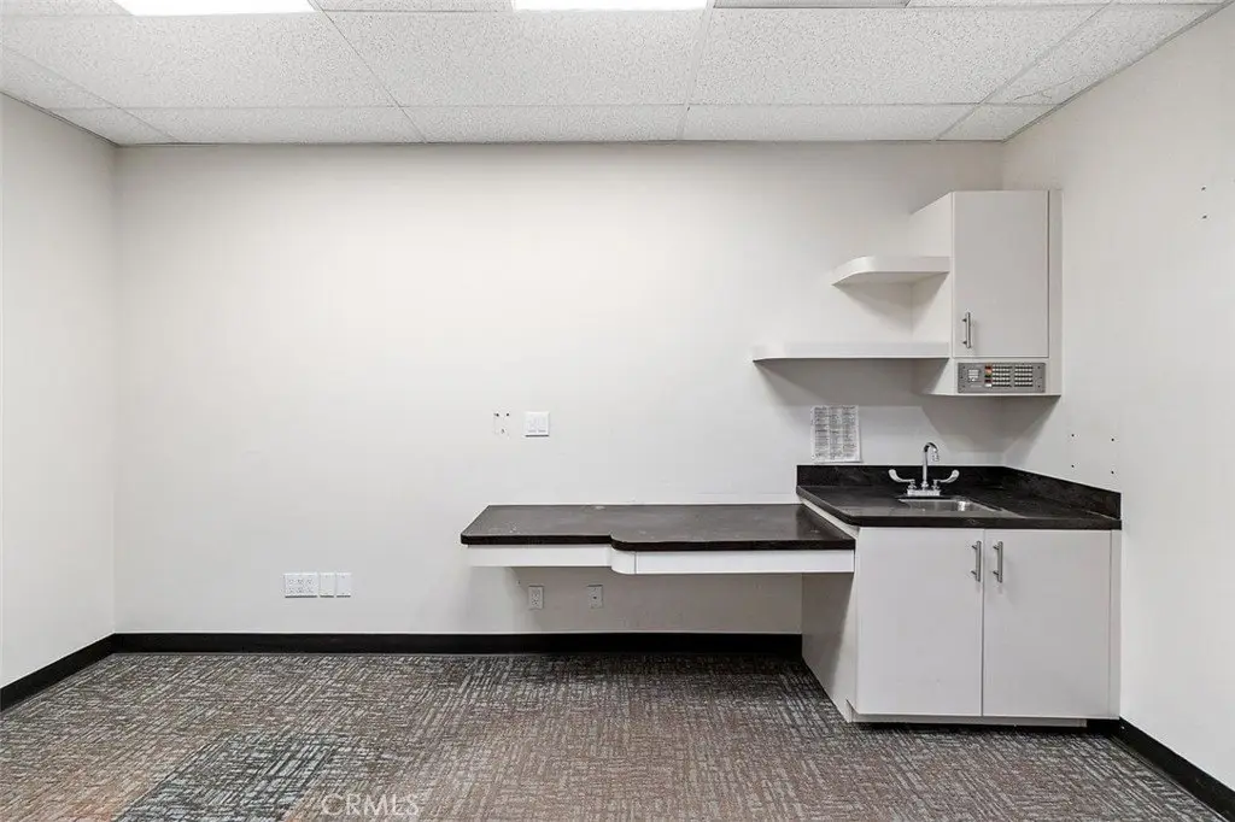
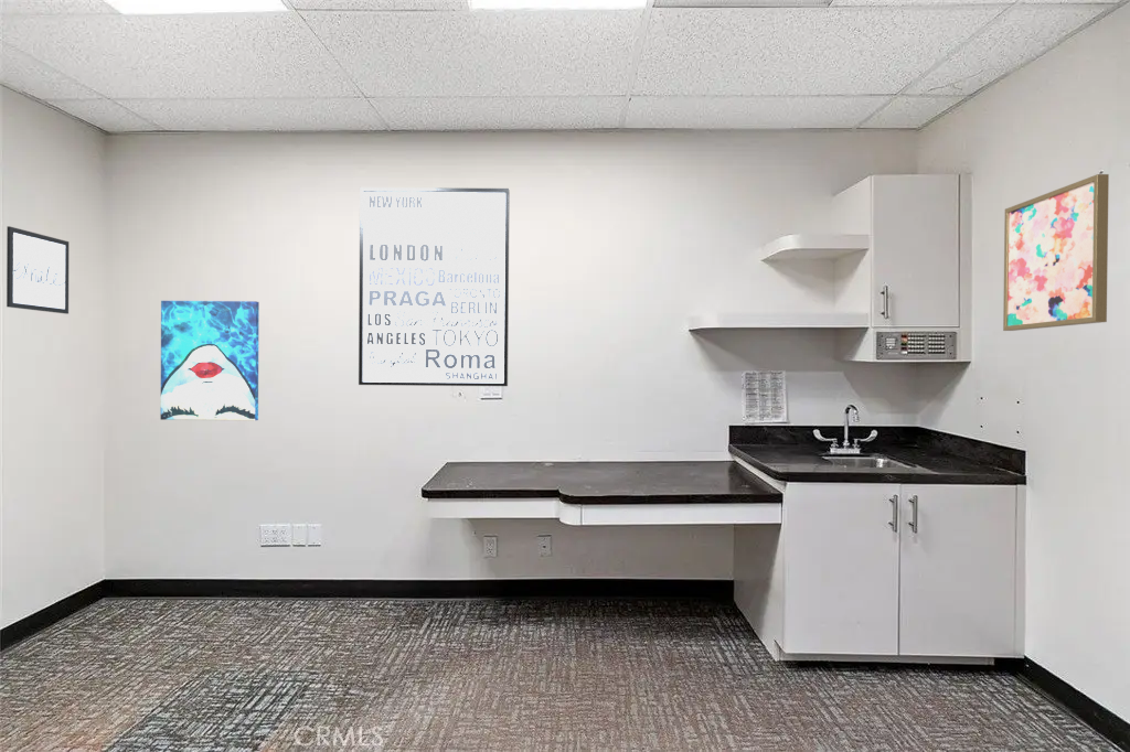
+ wall art (434, 287)
+ wall art (1051, 259)
+ wall art (210, 361)
+ wall art (39, 272)
